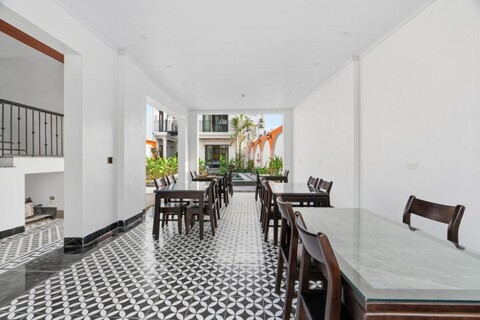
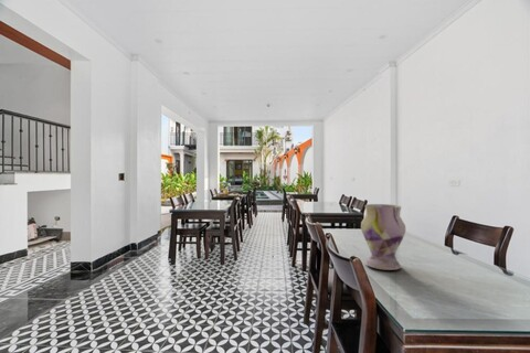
+ vase (382, 235)
